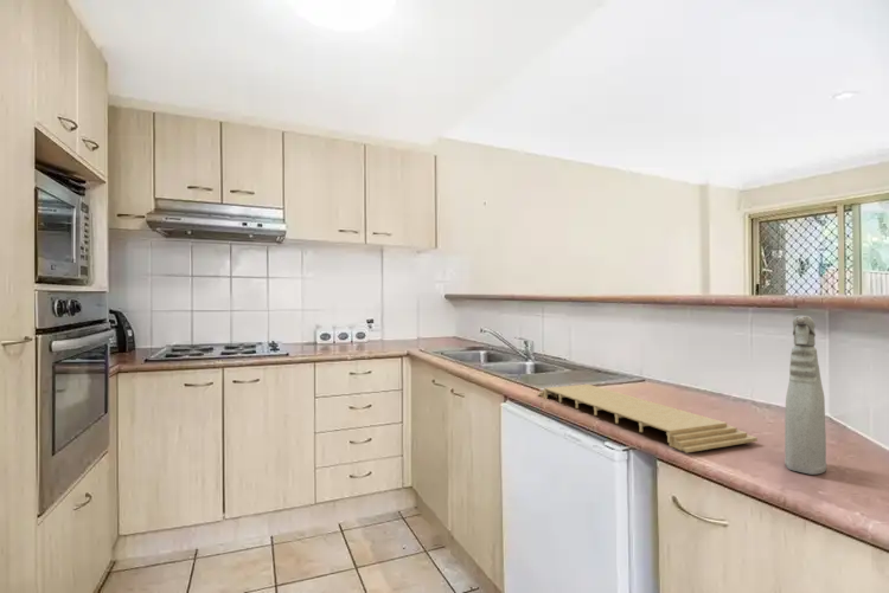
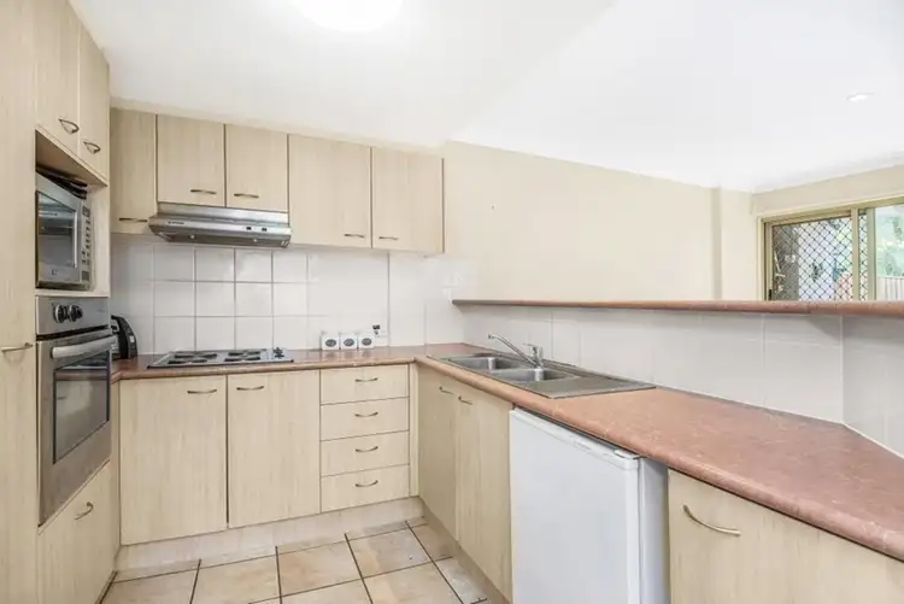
- spray bottle (804, 391)
- cutting board (626, 408)
